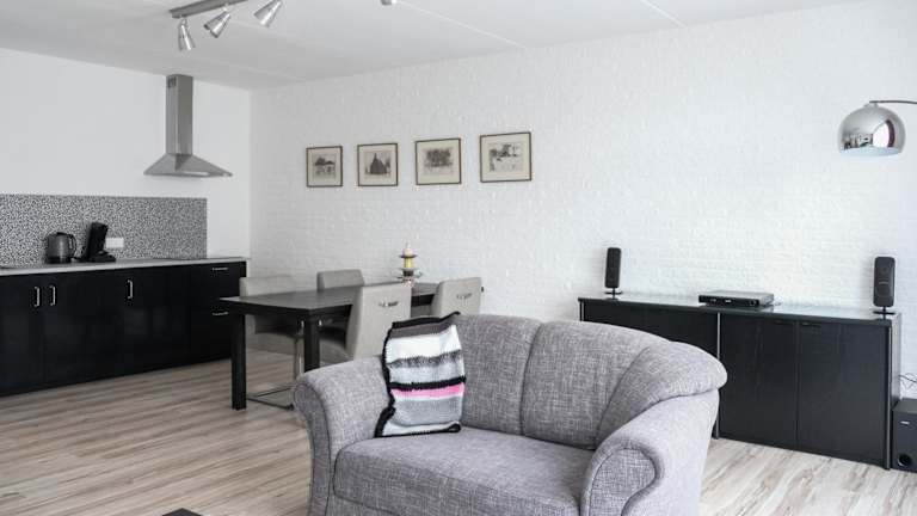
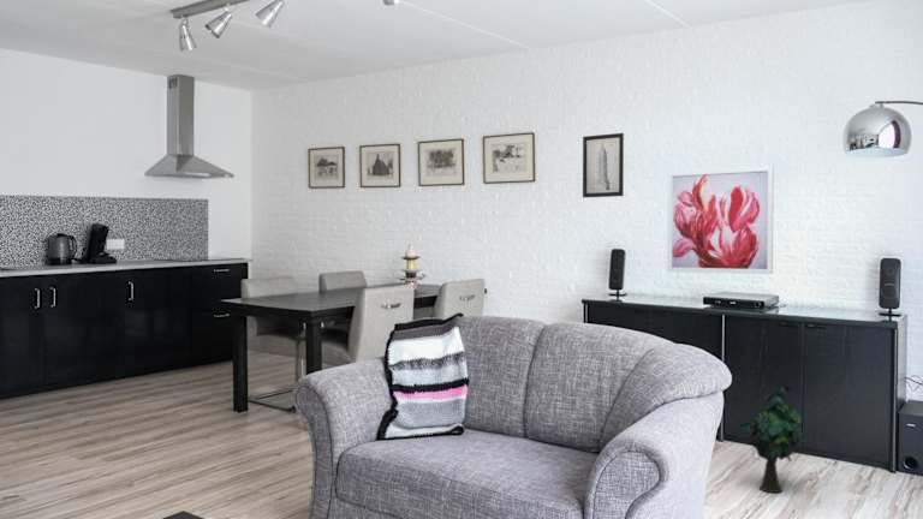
+ wall art (717, 221)
+ wall art (602, 166)
+ decorative plant (770, 436)
